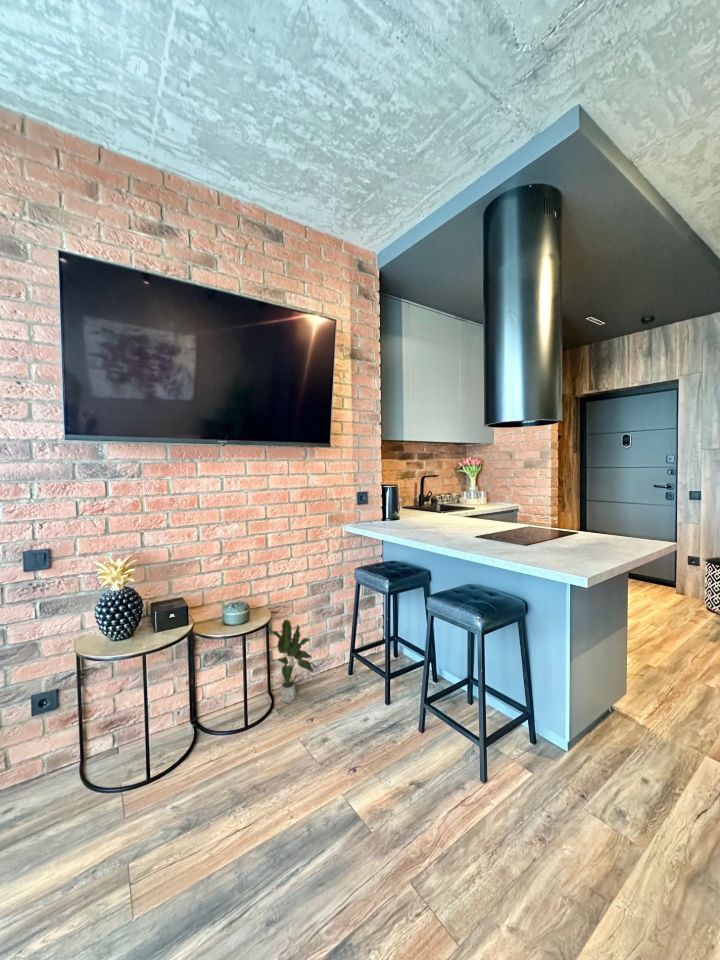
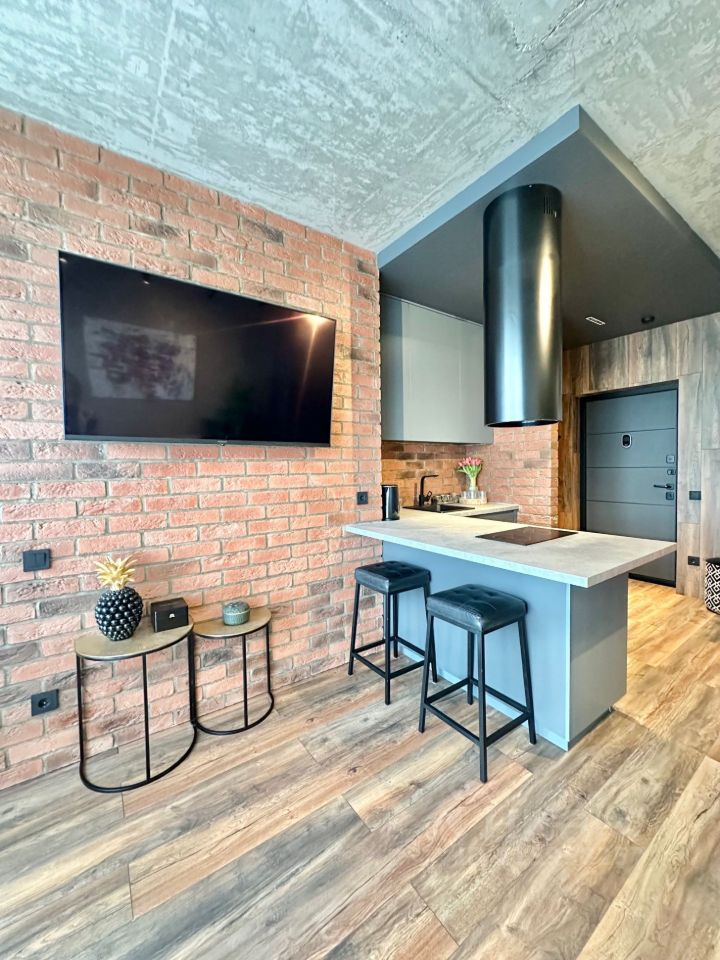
- potted plant (291, 662)
